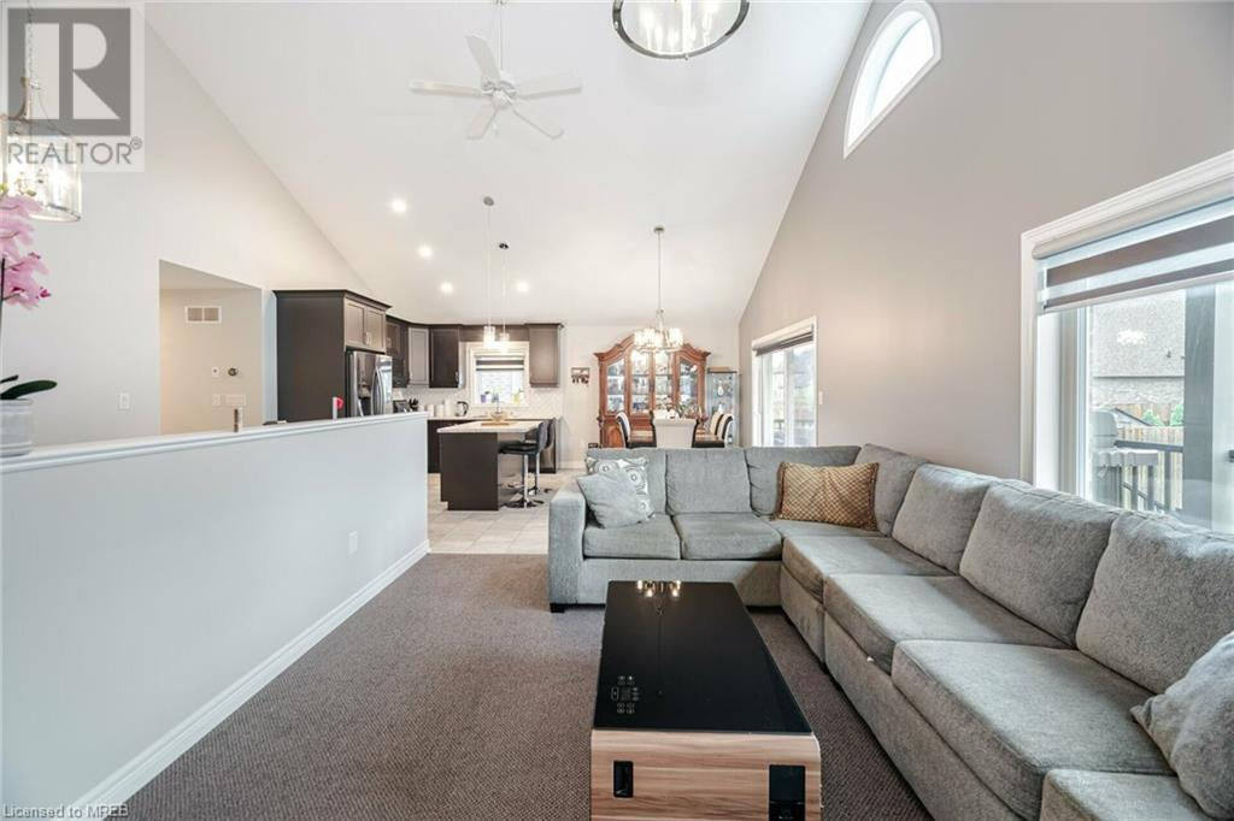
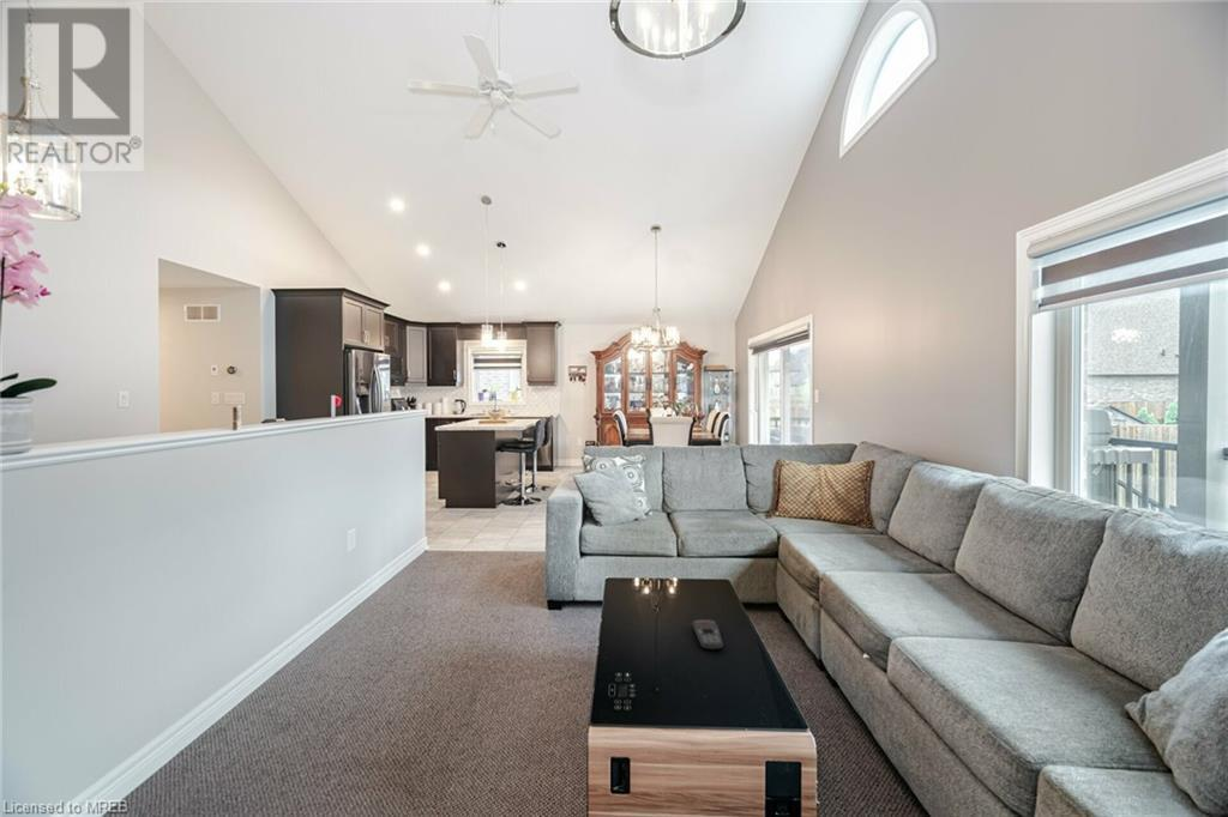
+ remote control (708, 634)
